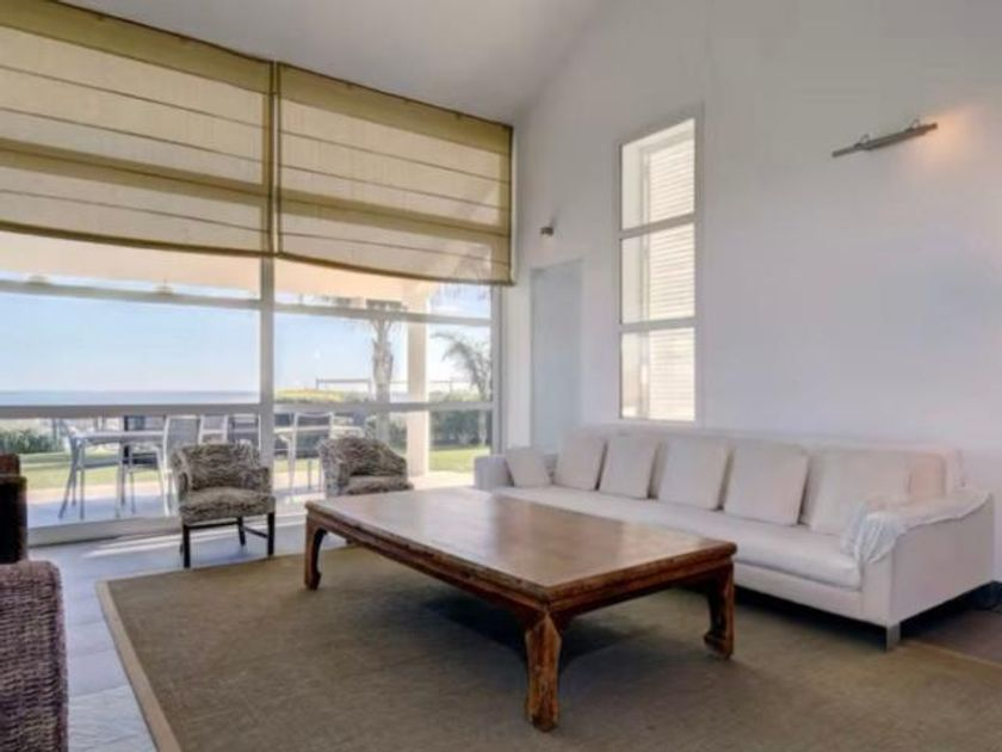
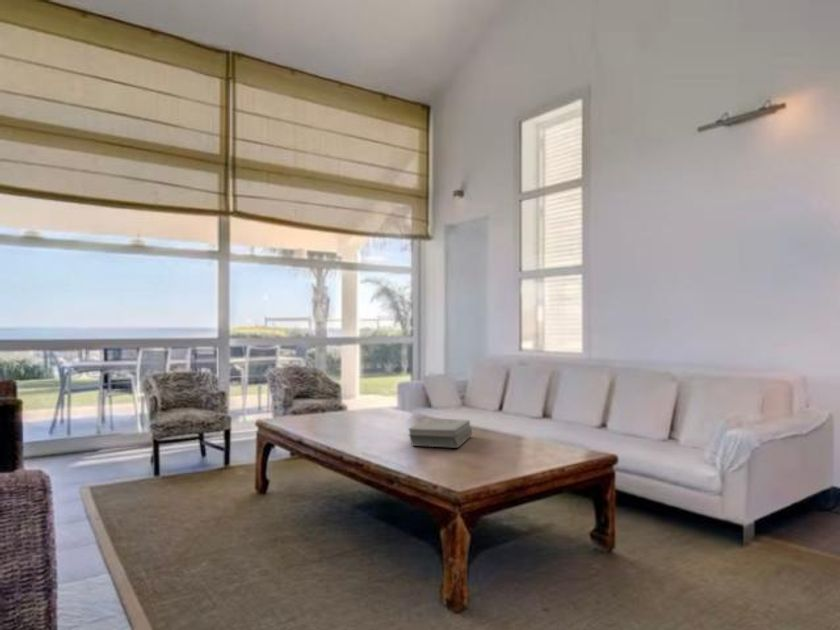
+ books (441, 432)
